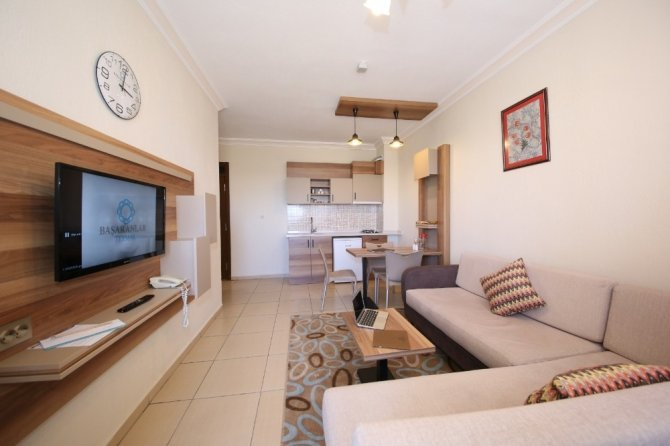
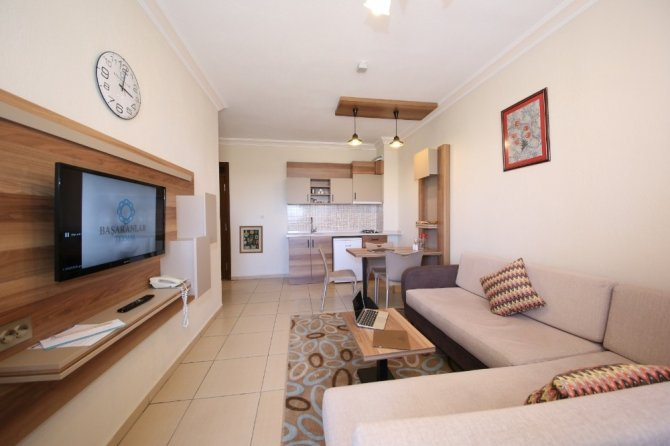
+ wall art (251, 239)
